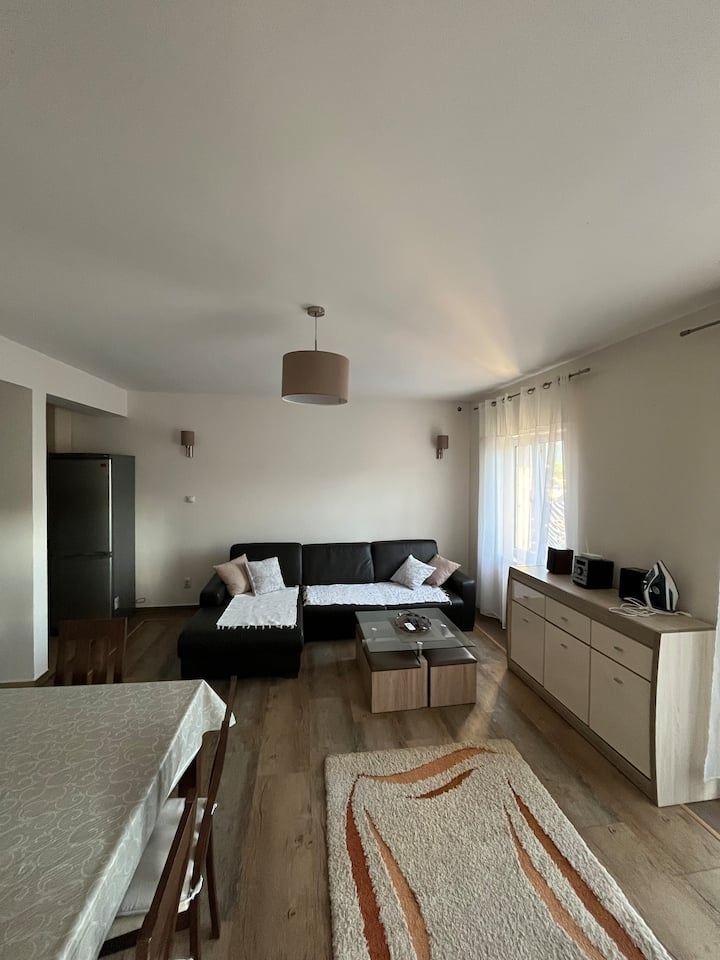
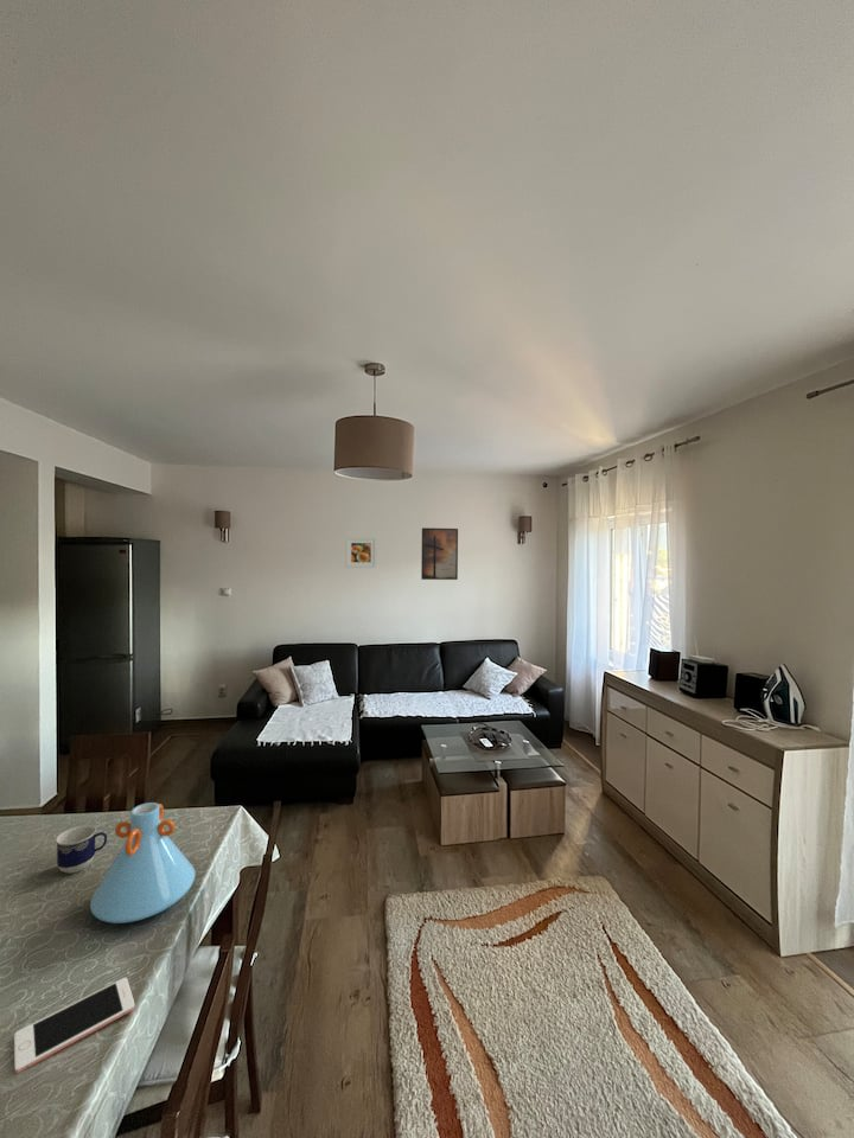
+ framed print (361, 552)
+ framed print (439, 554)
+ cup (82, 849)
+ vase (145, 855)
+ cell phone (76, 1021)
